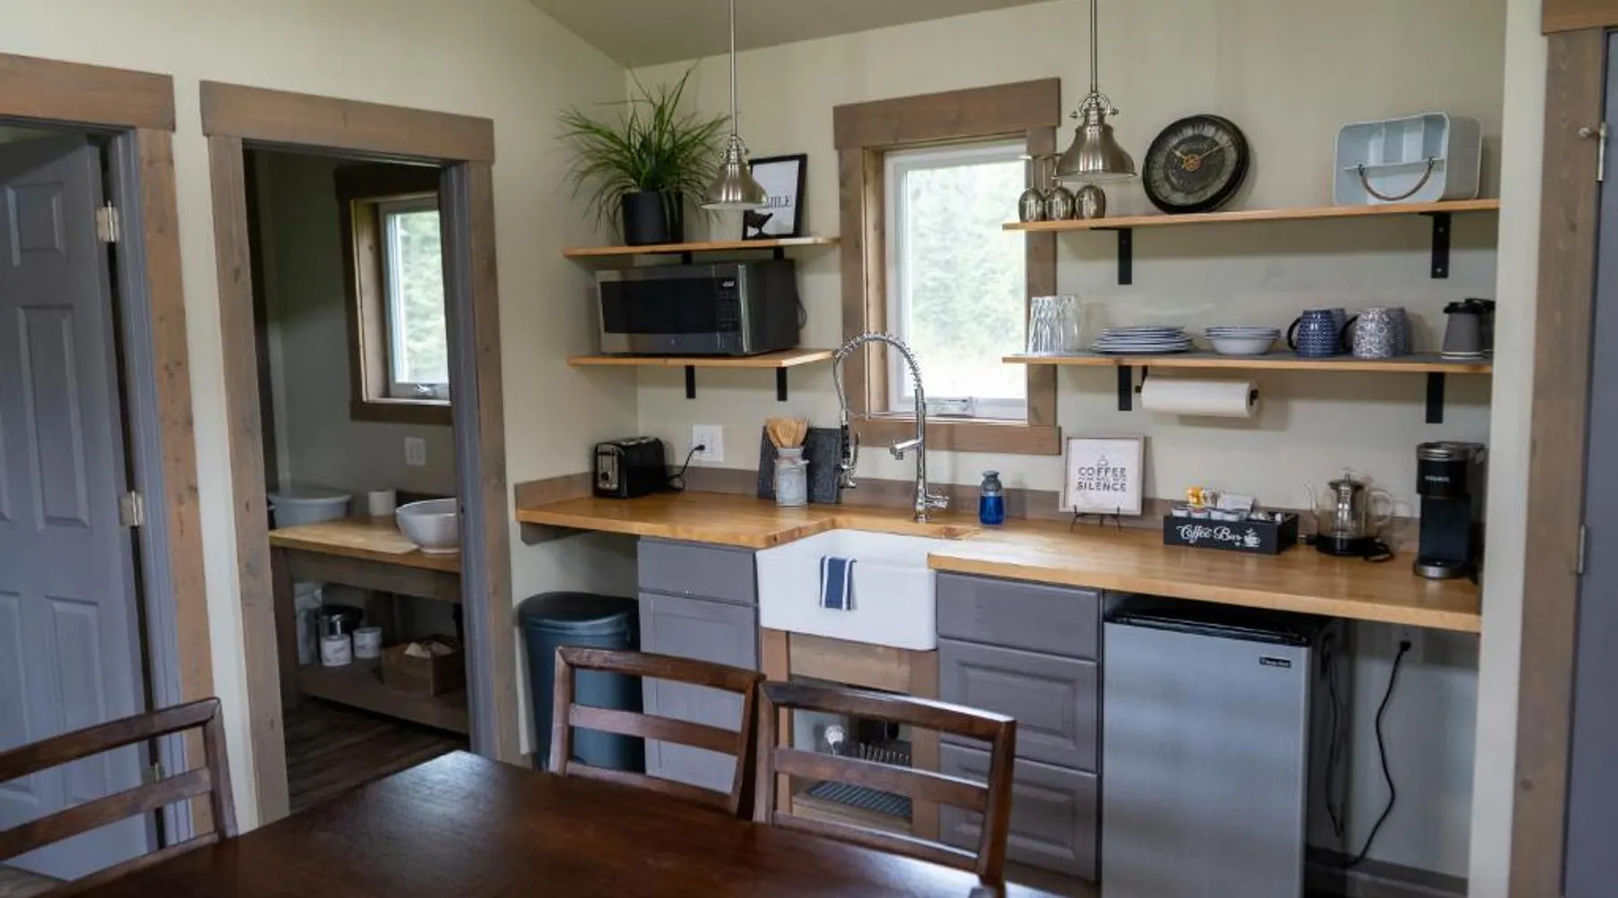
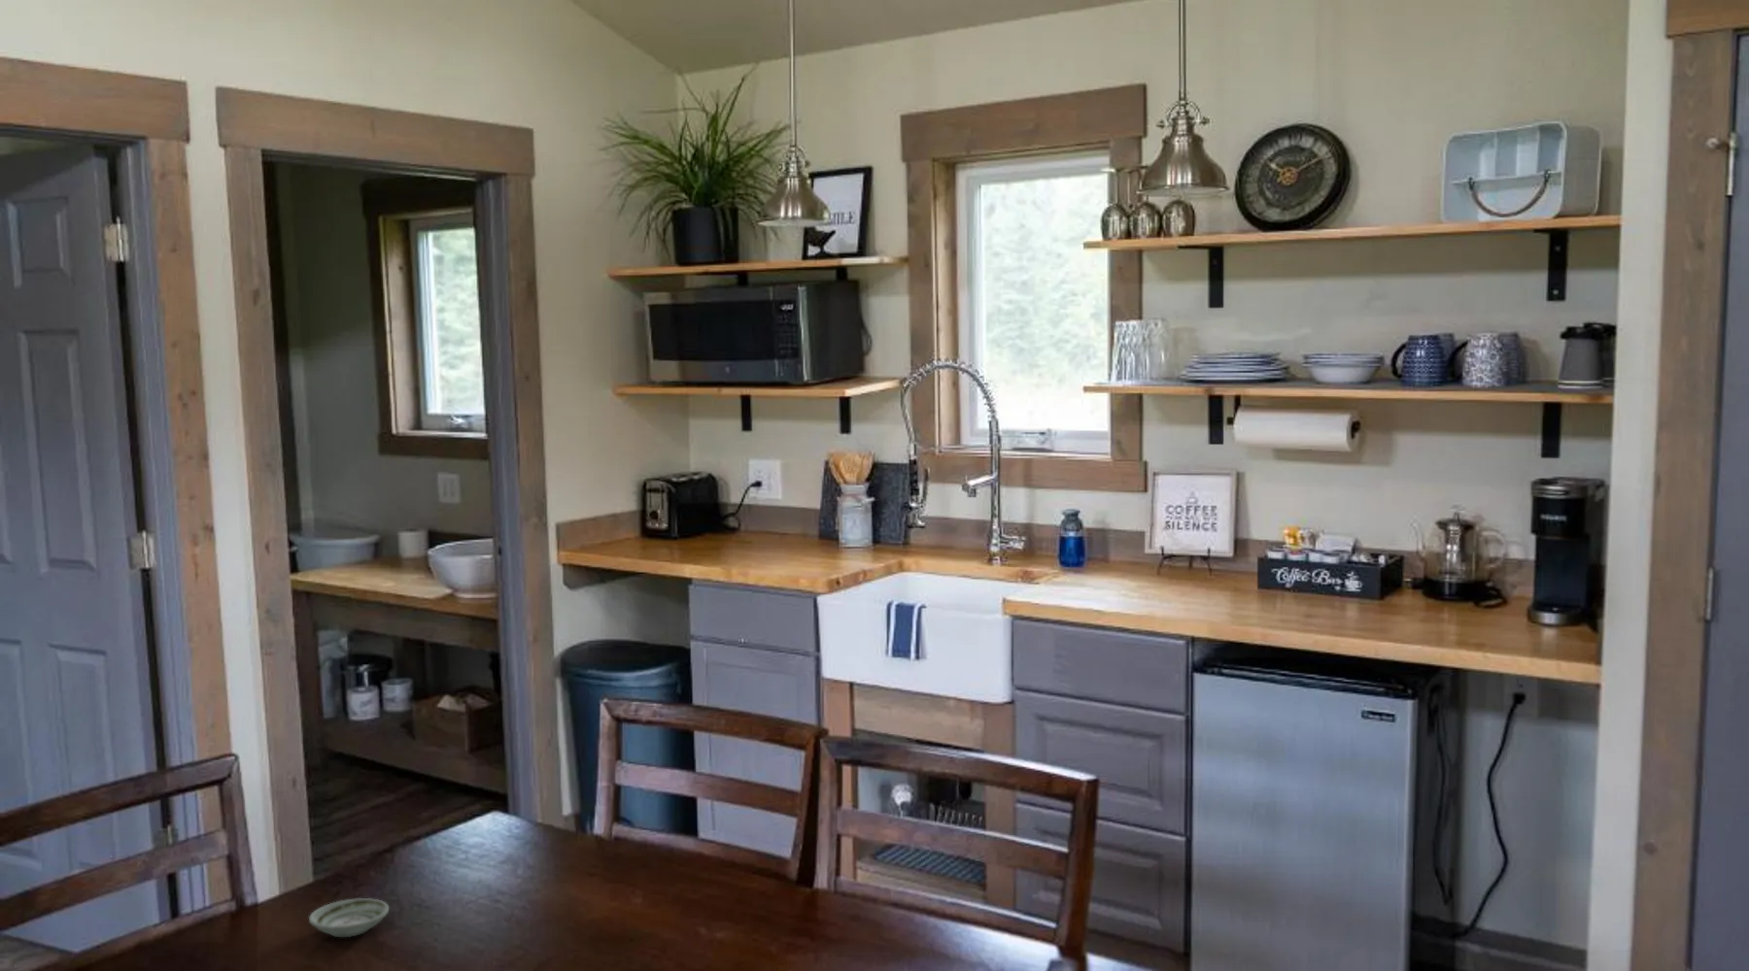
+ saucer (349, 921)
